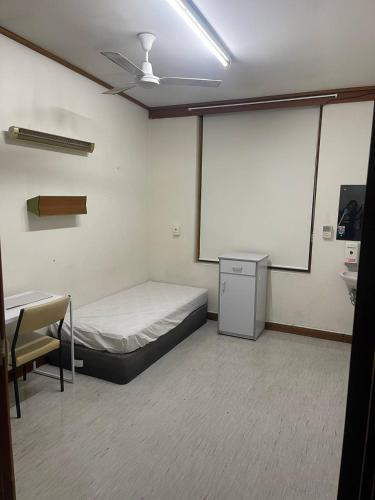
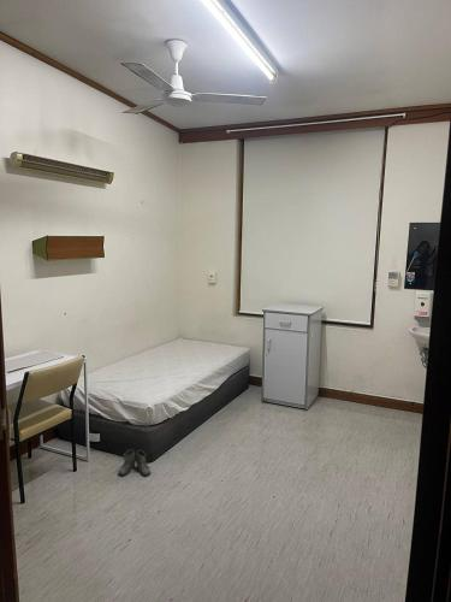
+ boots (133, 462)
